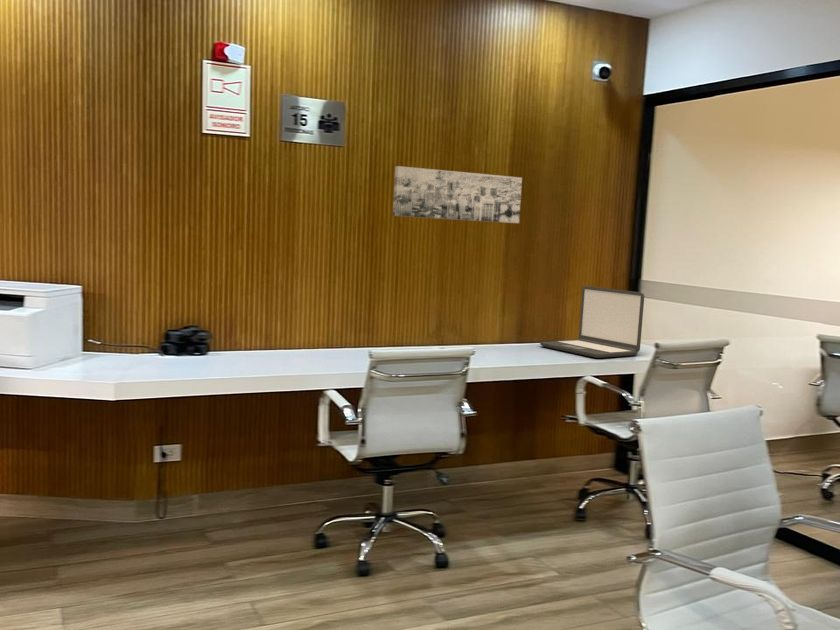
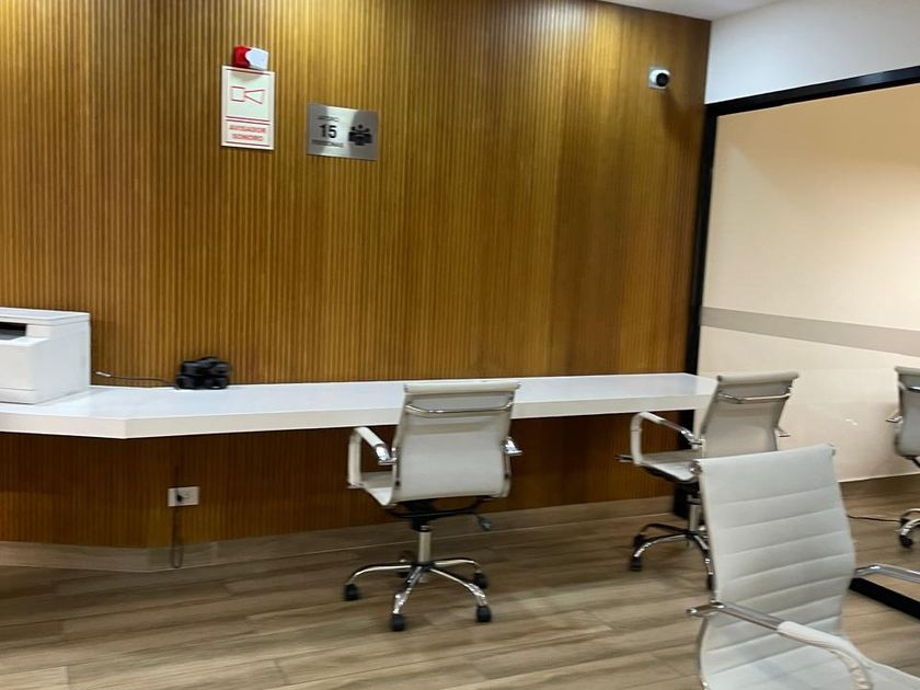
- laptop (590, 320)
- wall art (459, 196)
